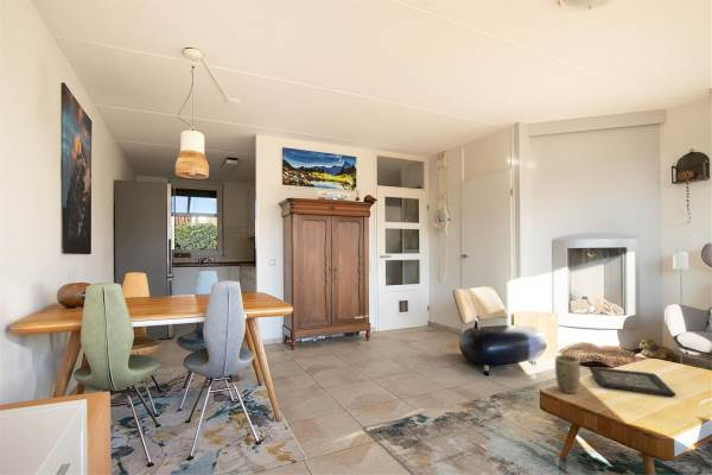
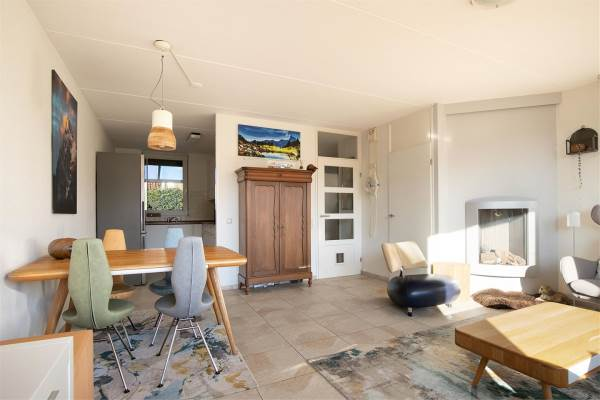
- plant pot (567, 374)
- decorative tray (628, 380)
